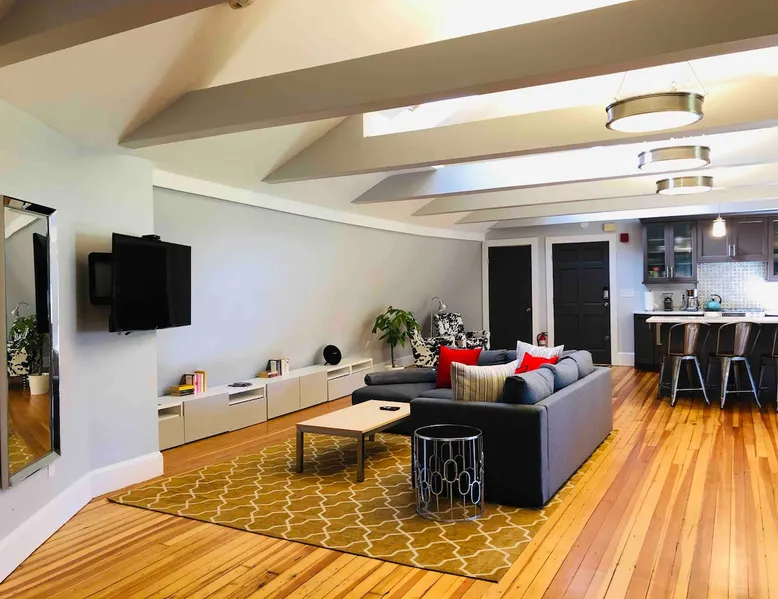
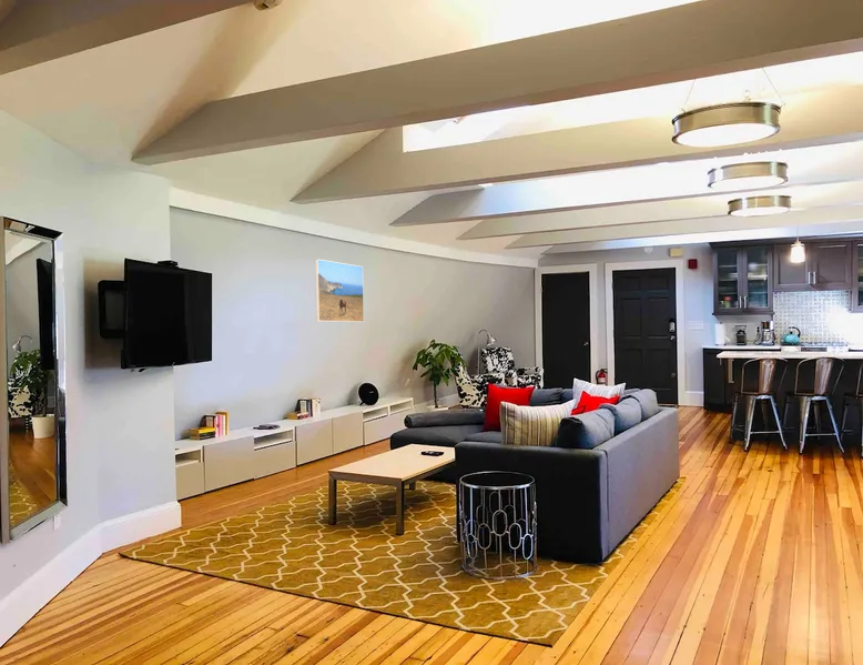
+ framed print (341, 292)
